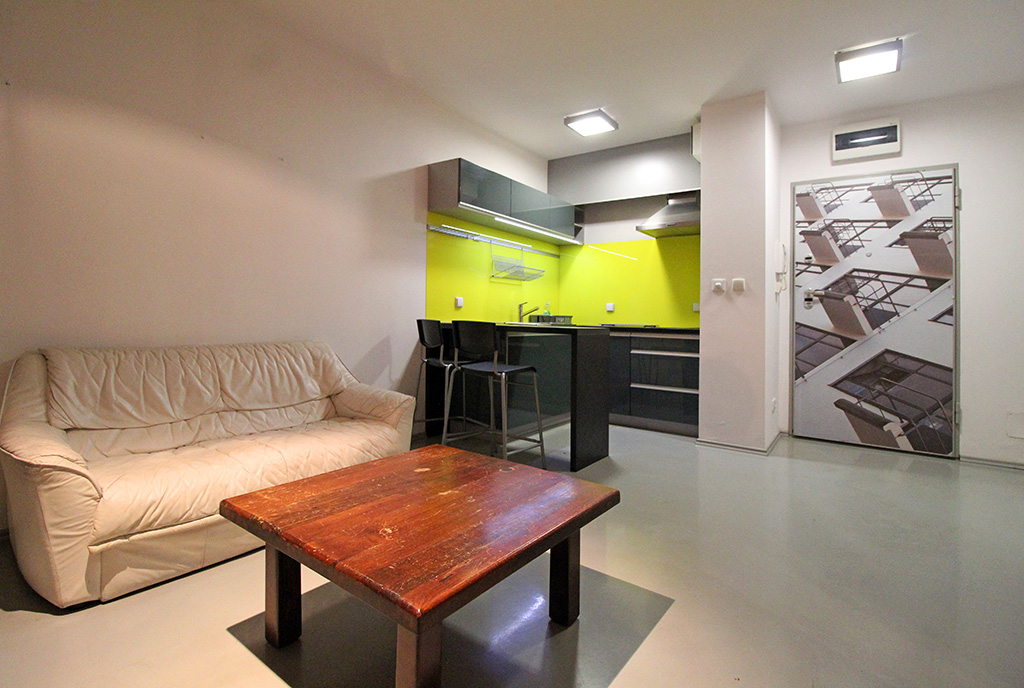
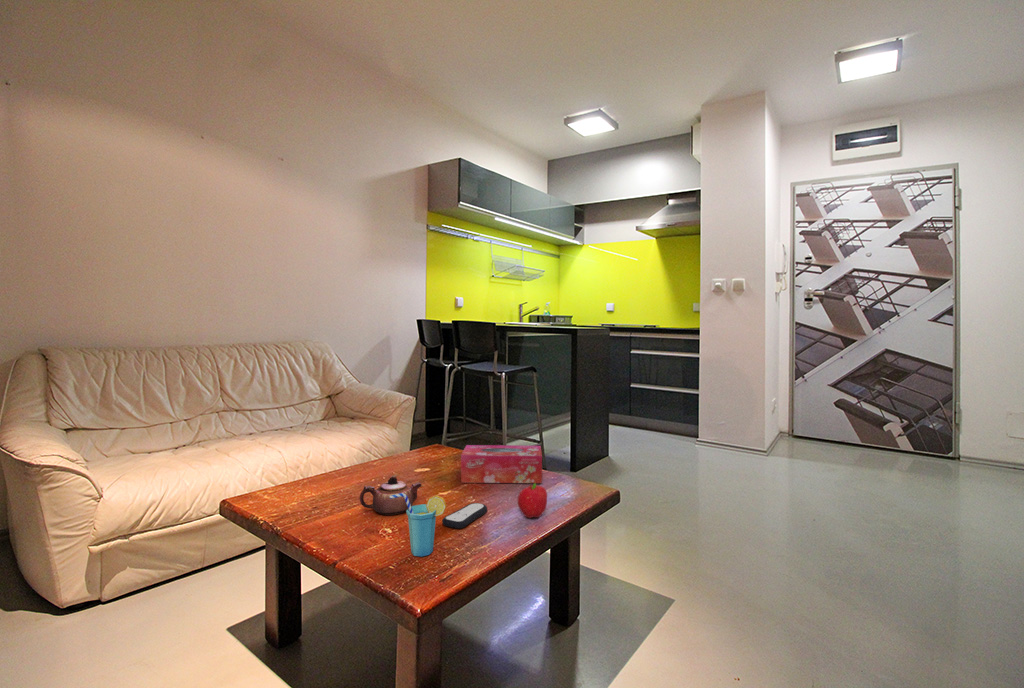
+ tissue box (502, 463)
+ teapot (391, 492)
+ fruit (532, 500)
+ cup (418, 522)
+ remote control (466, 514)
